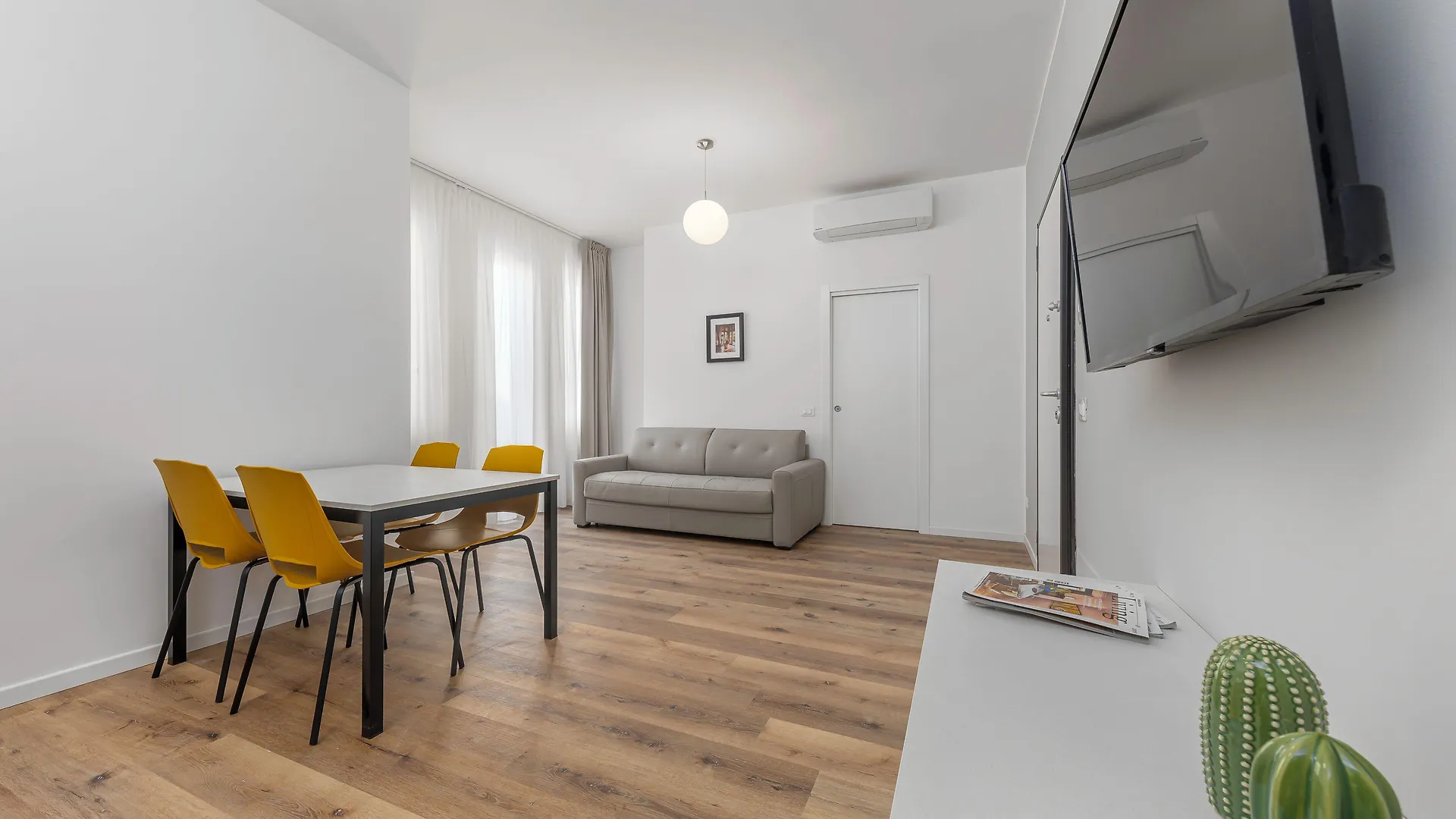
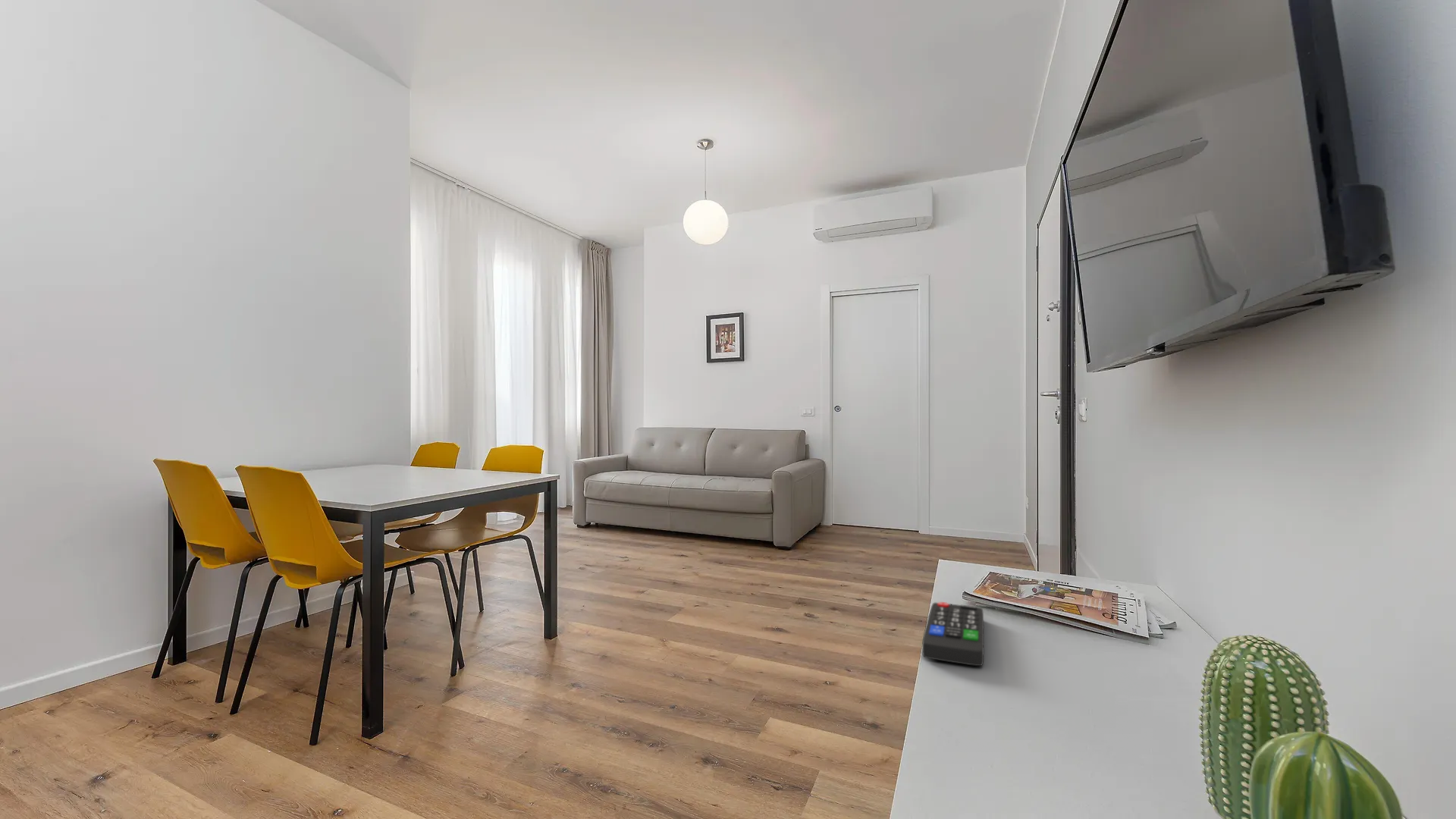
+ remote control (955, 629)
